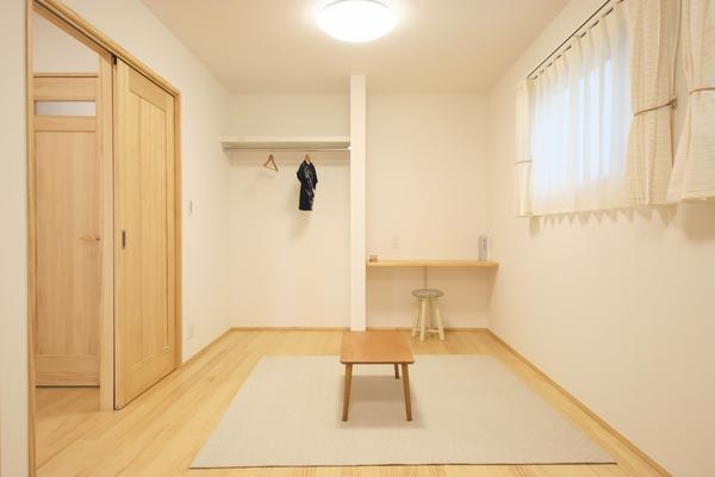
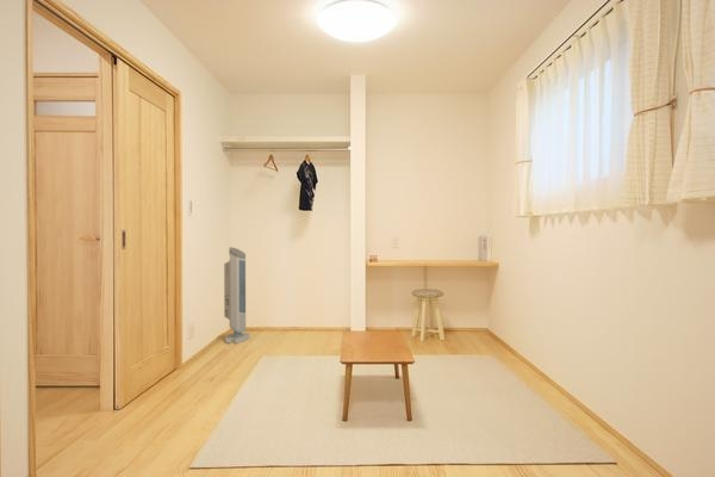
+ air purifier (237, 292)
